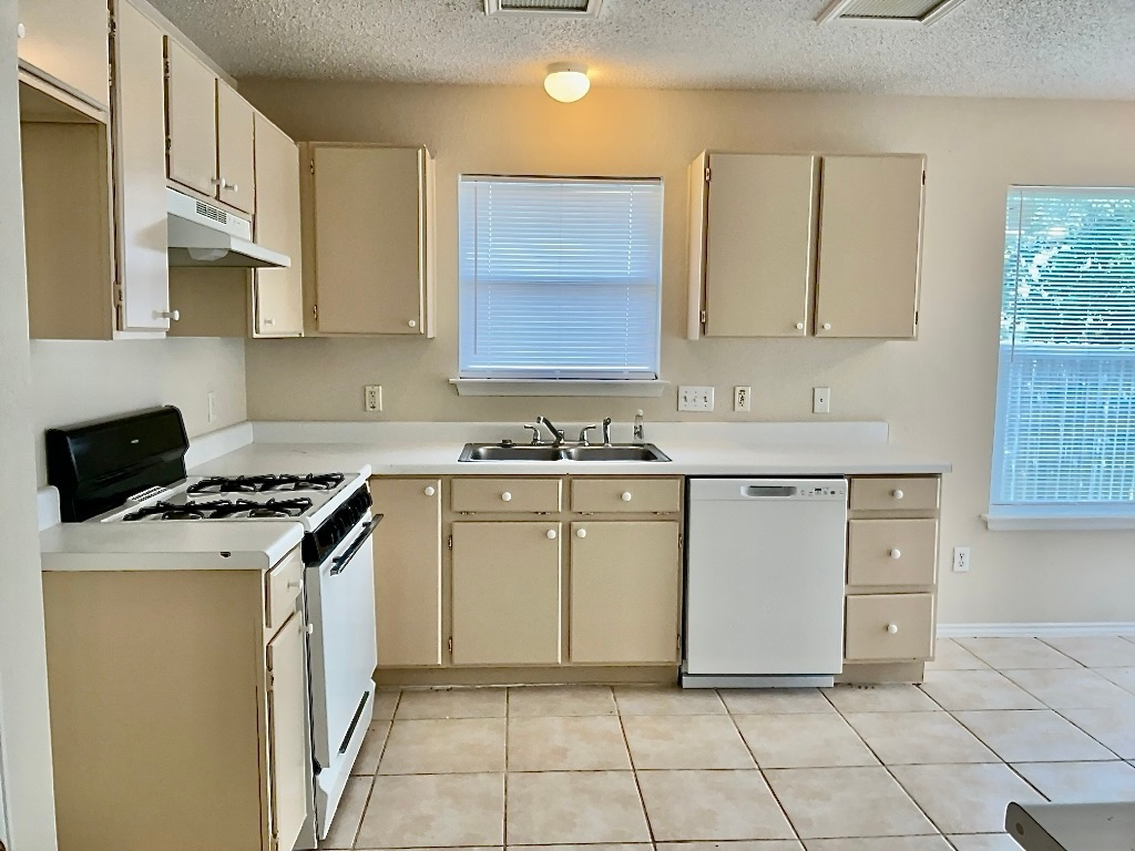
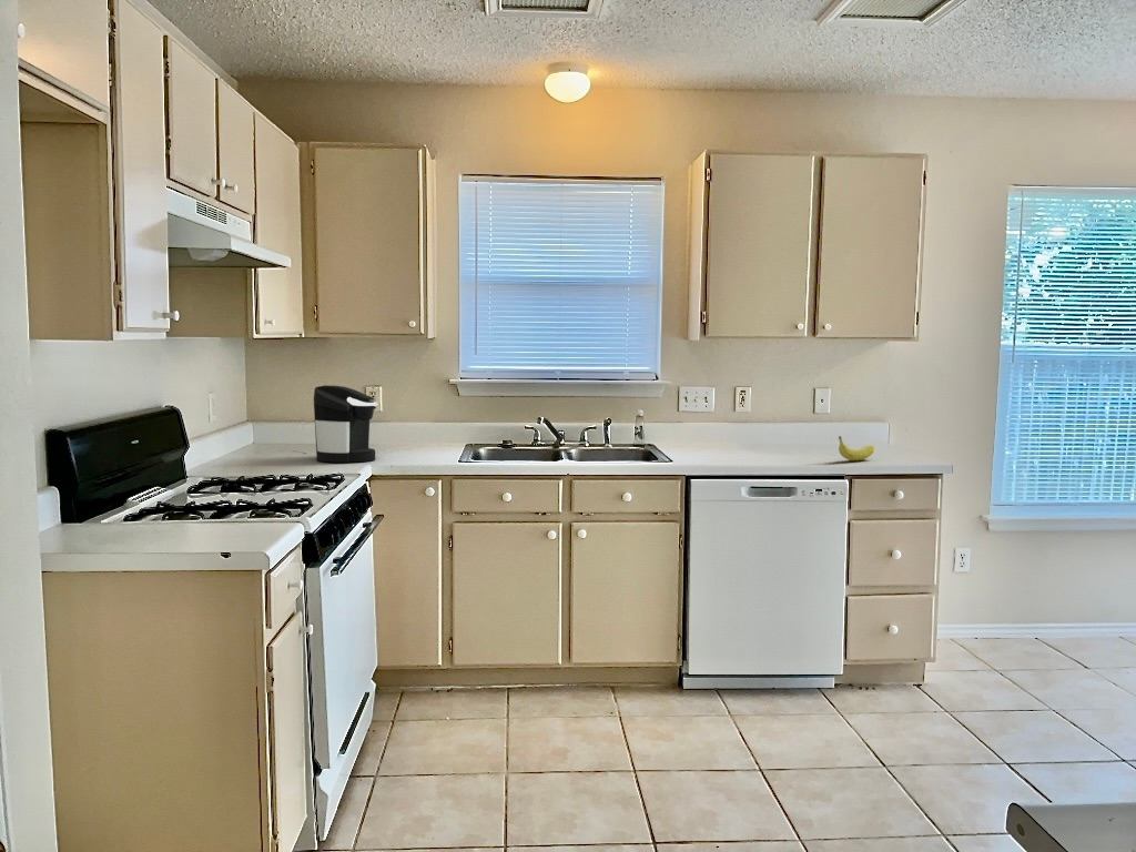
+ coffee maker (347, 422)
+ fruit (855, 449)
